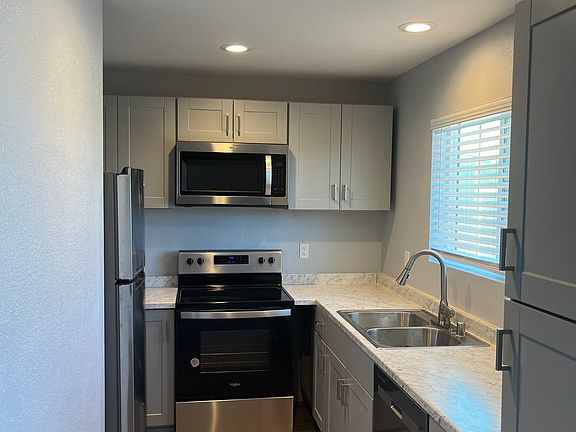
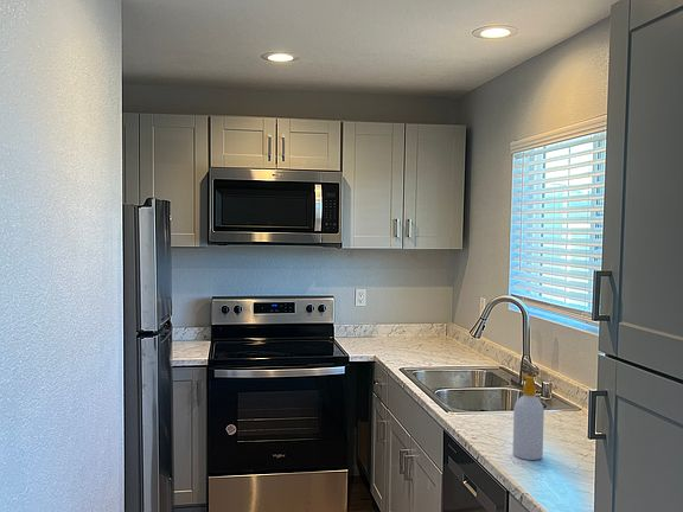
+ soap bottle (528, 415)
